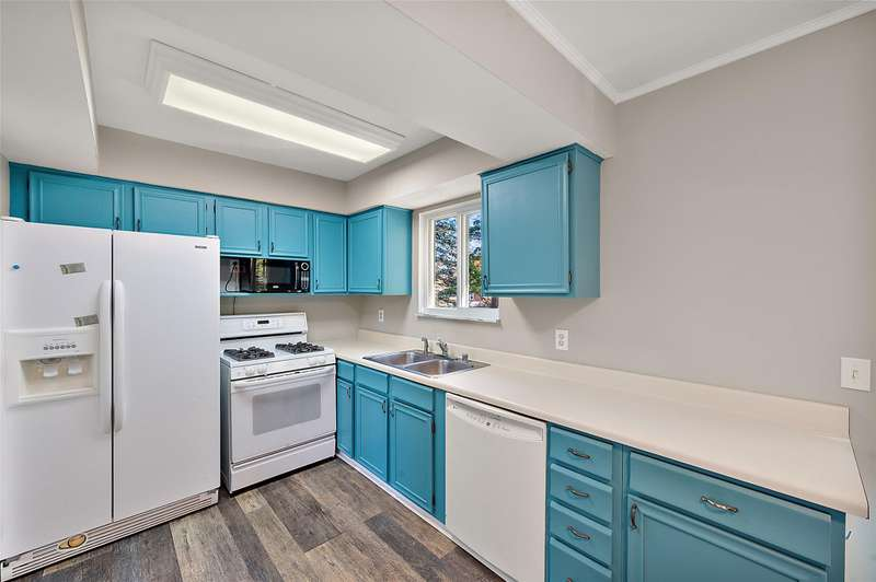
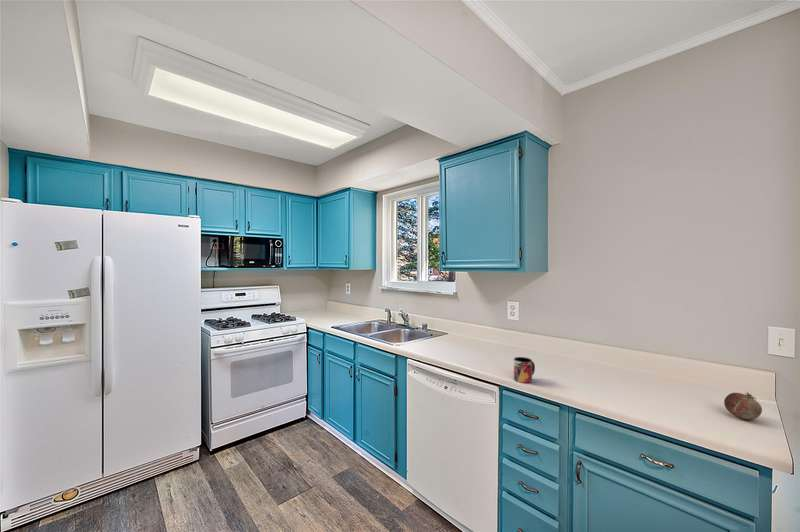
+ mug (525, 369)
+ fruit (742, 404)
